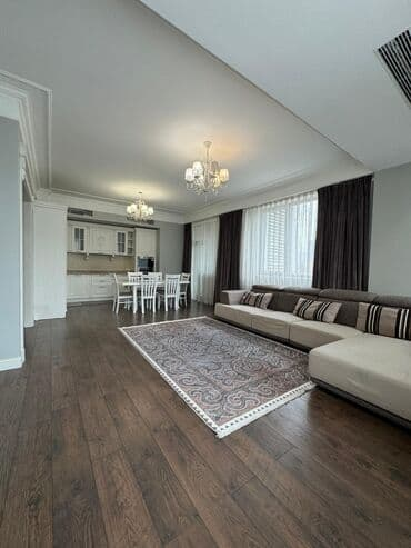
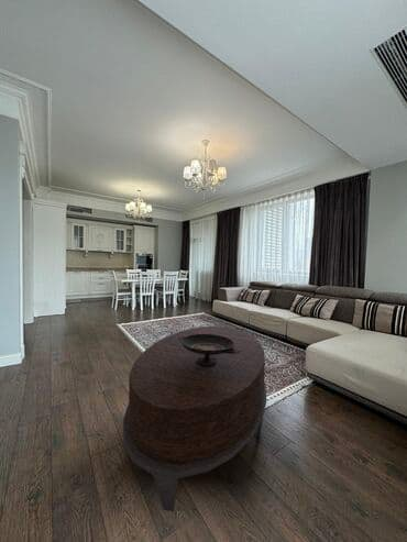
+ coffee table (204, 385)
+ decorative bowl (207, 350)
